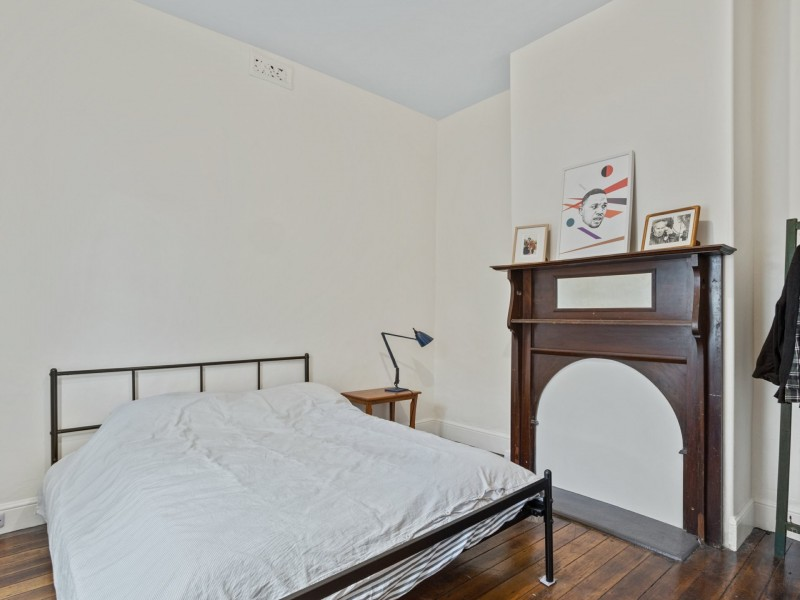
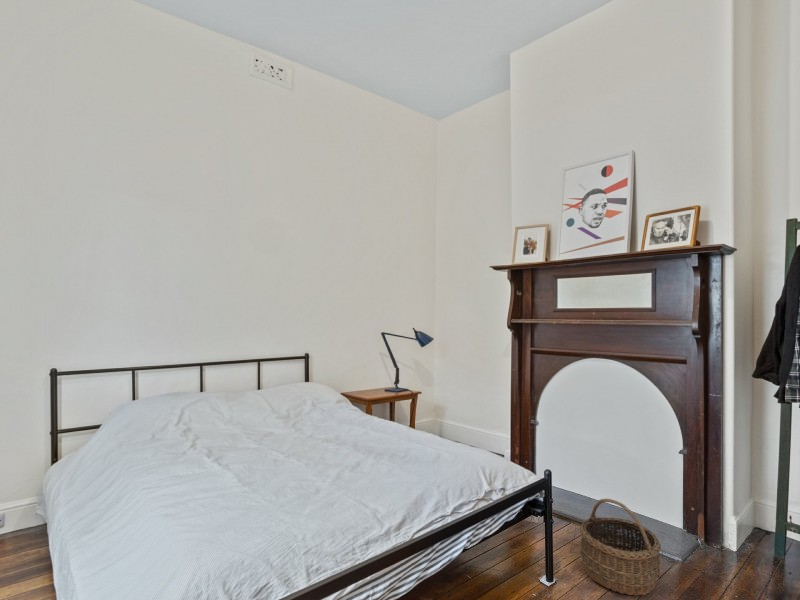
+ wicker basket (619, 540)
